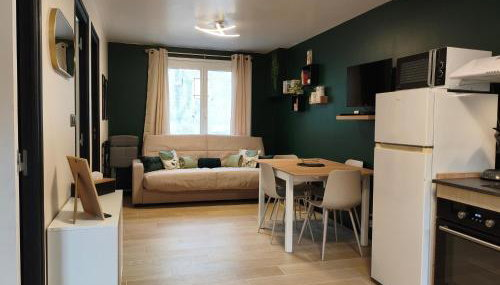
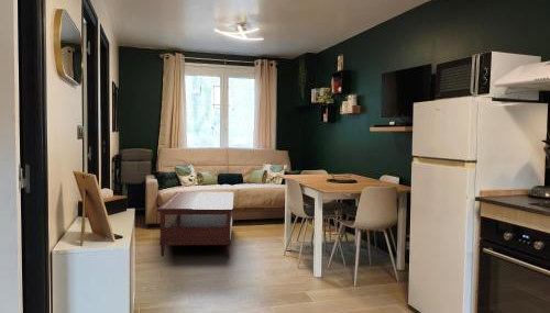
+ coffee table (200, 220)
